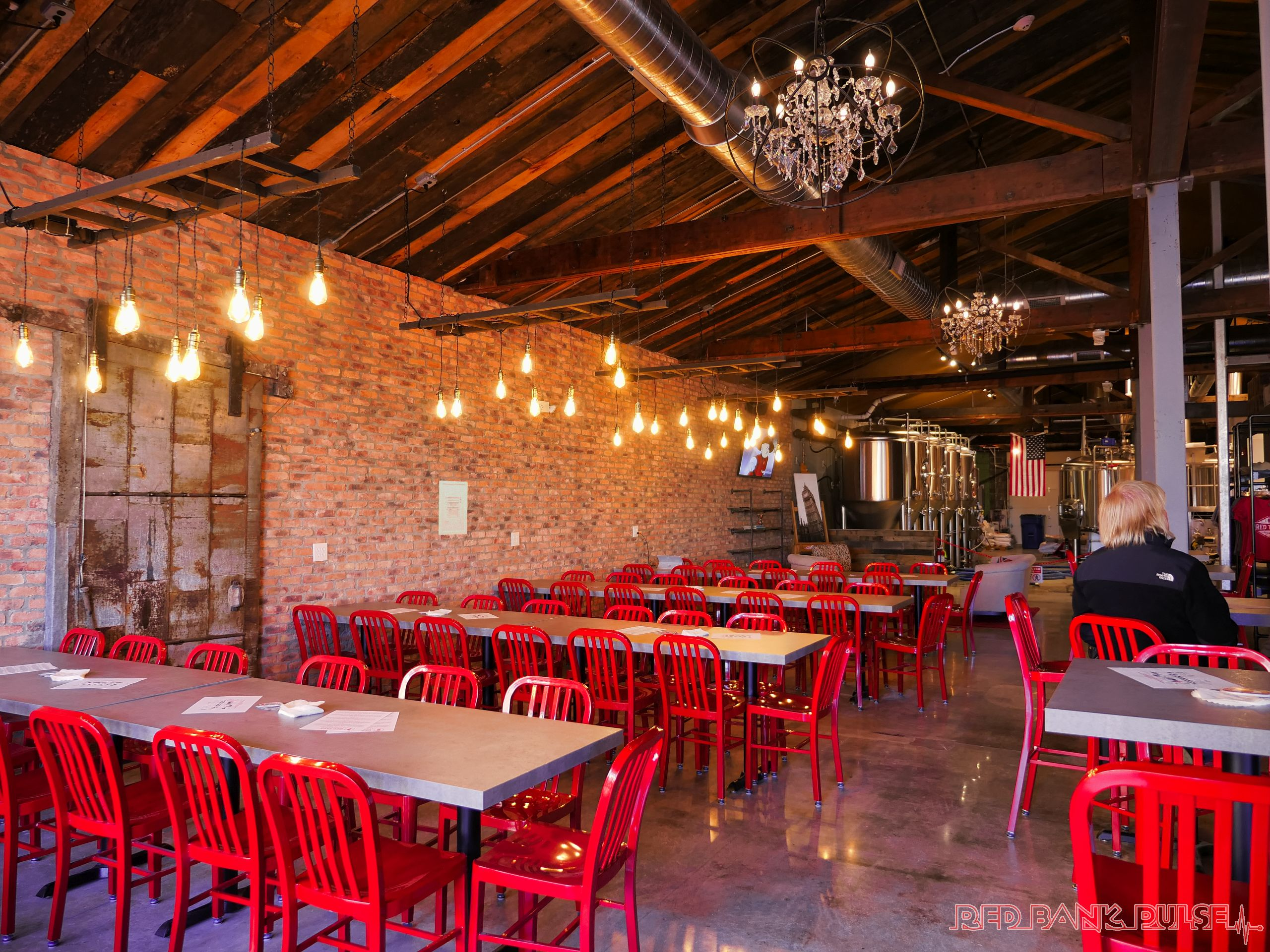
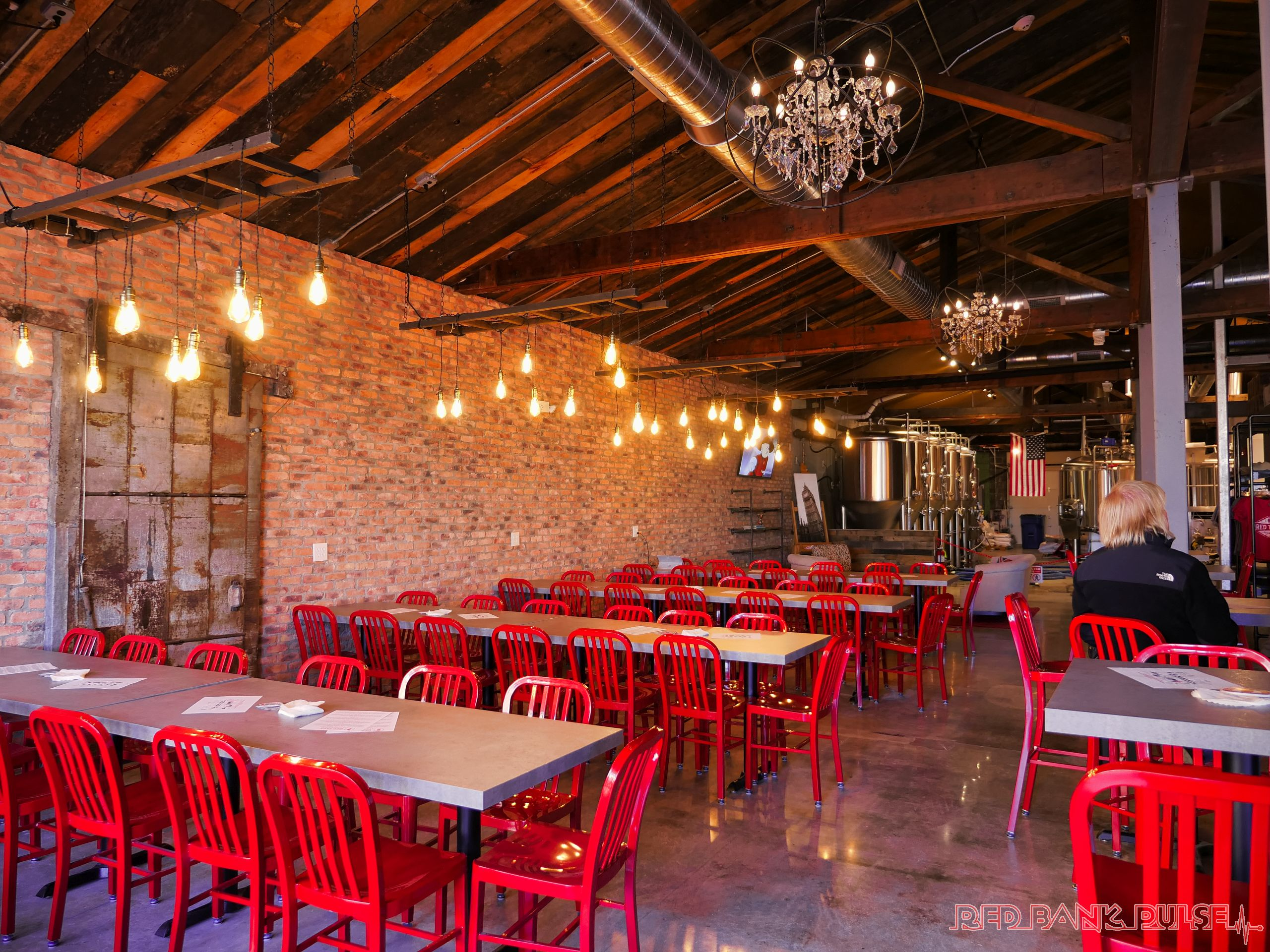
- wall art (453, 508)
